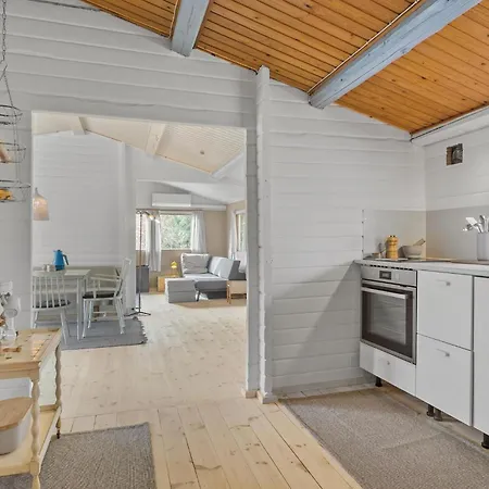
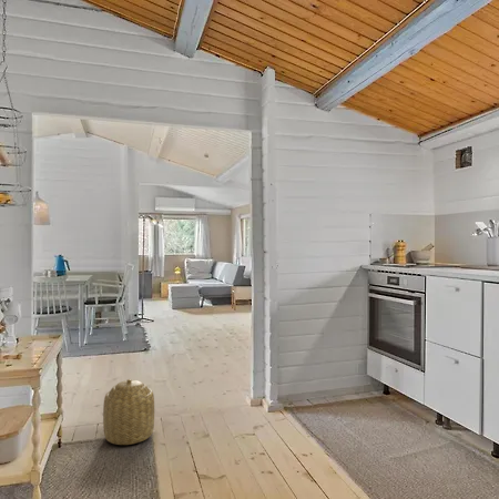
+ basket (129, 408)
